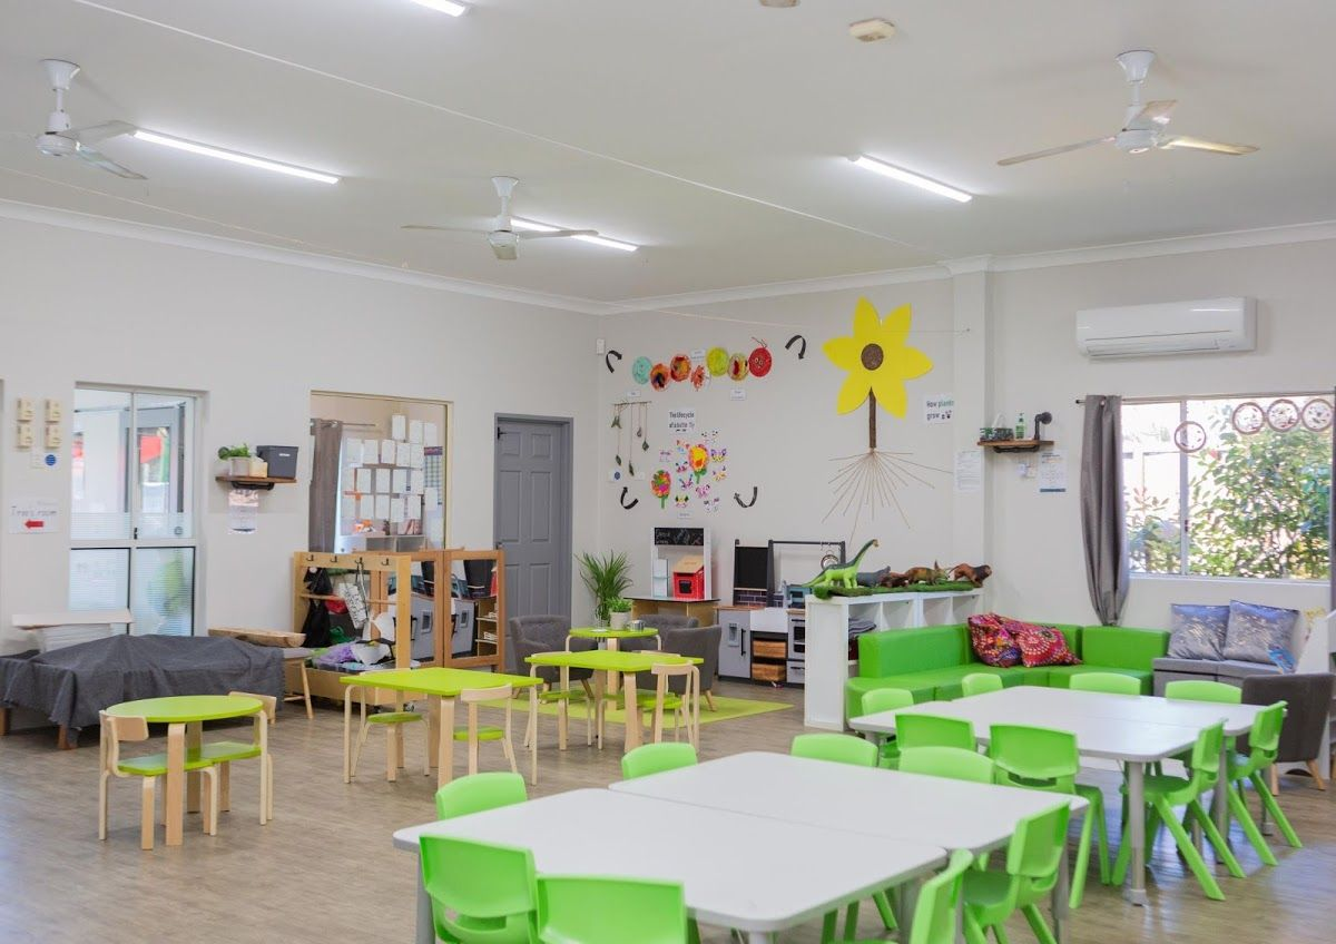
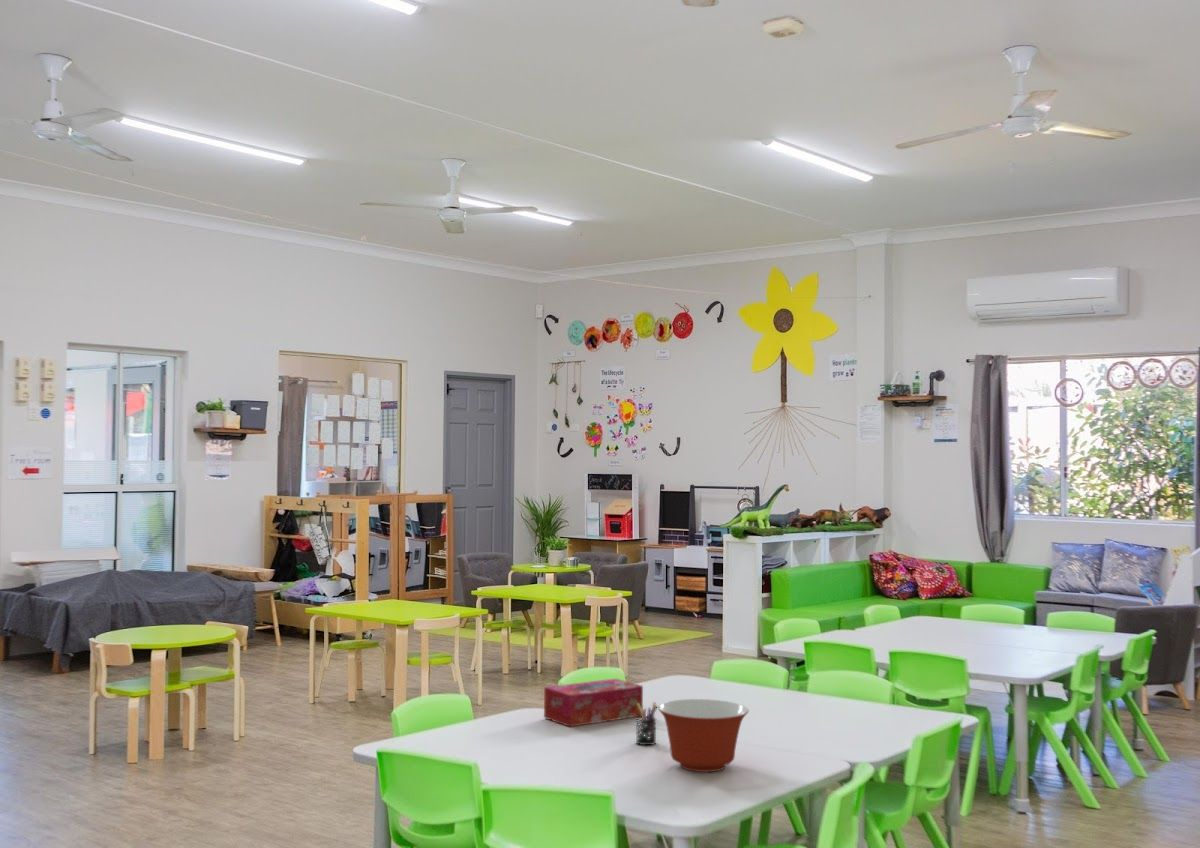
+ tissue box (593, 701)
+ pen holder (648, 721)
+ mixing bowl (702, 737)
